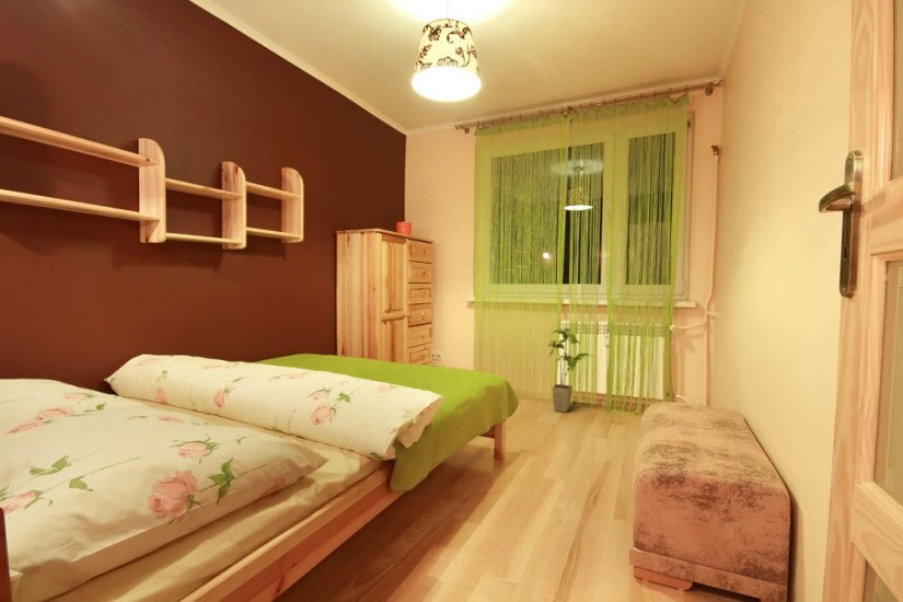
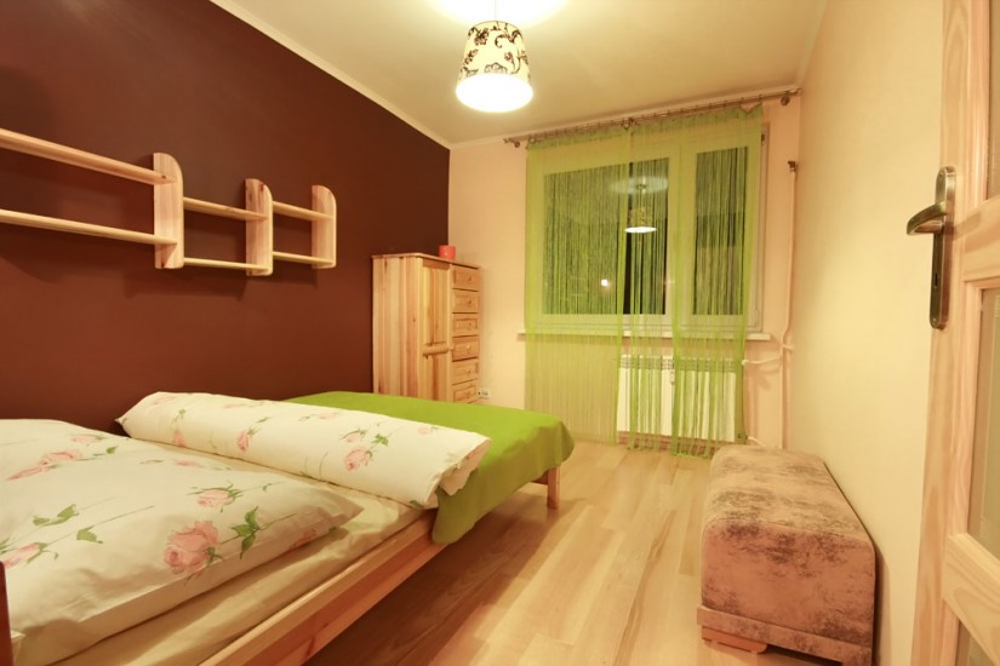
- house plant (568, 370)
